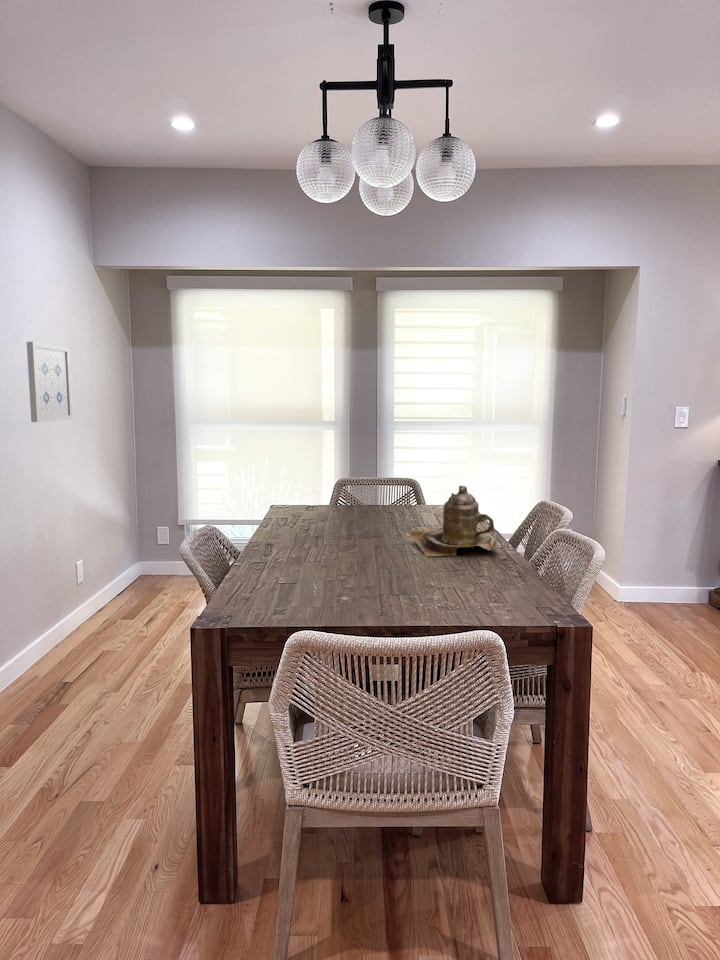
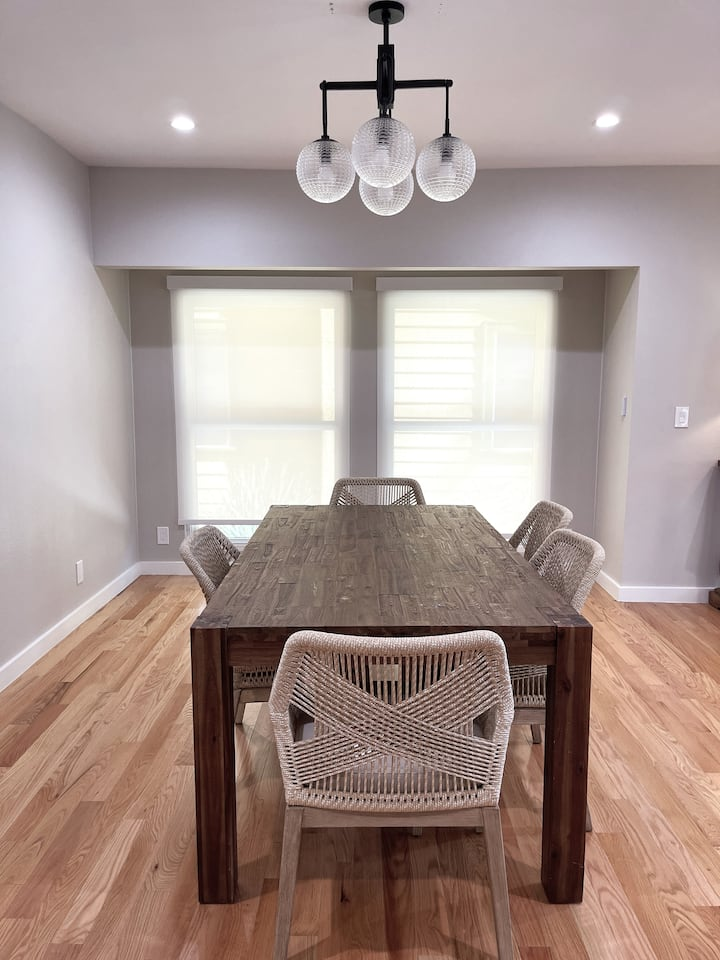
- teapot (454, 516)
- wall art (51, 383)
